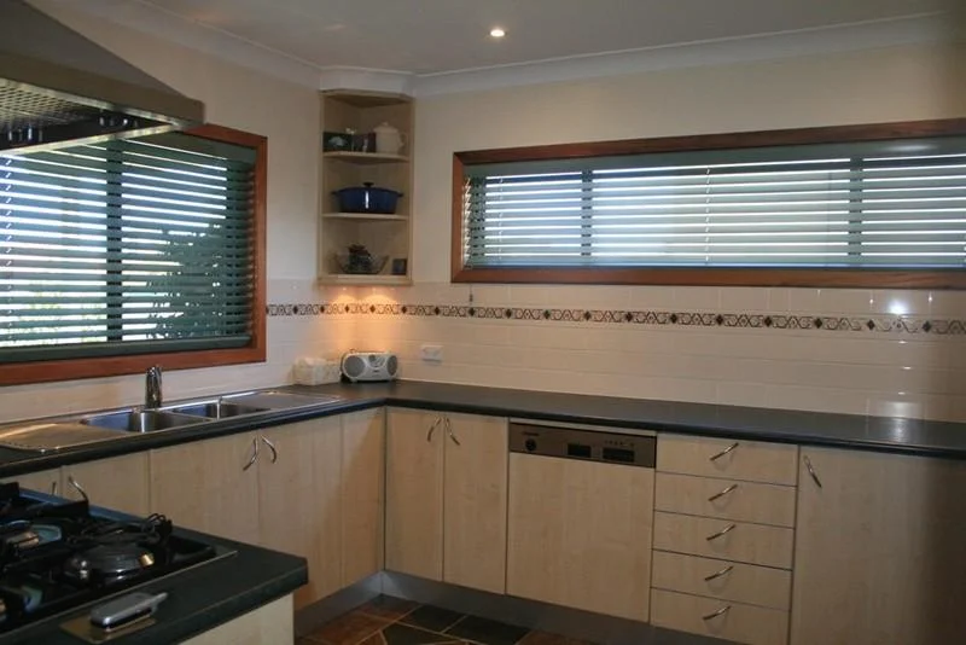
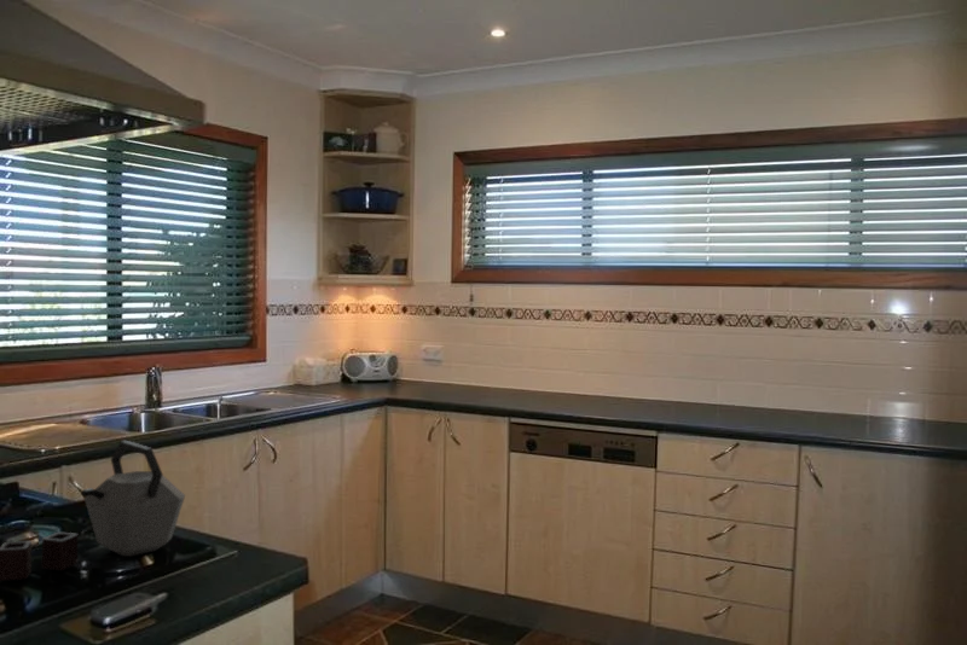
+ kettle (91, 504)
